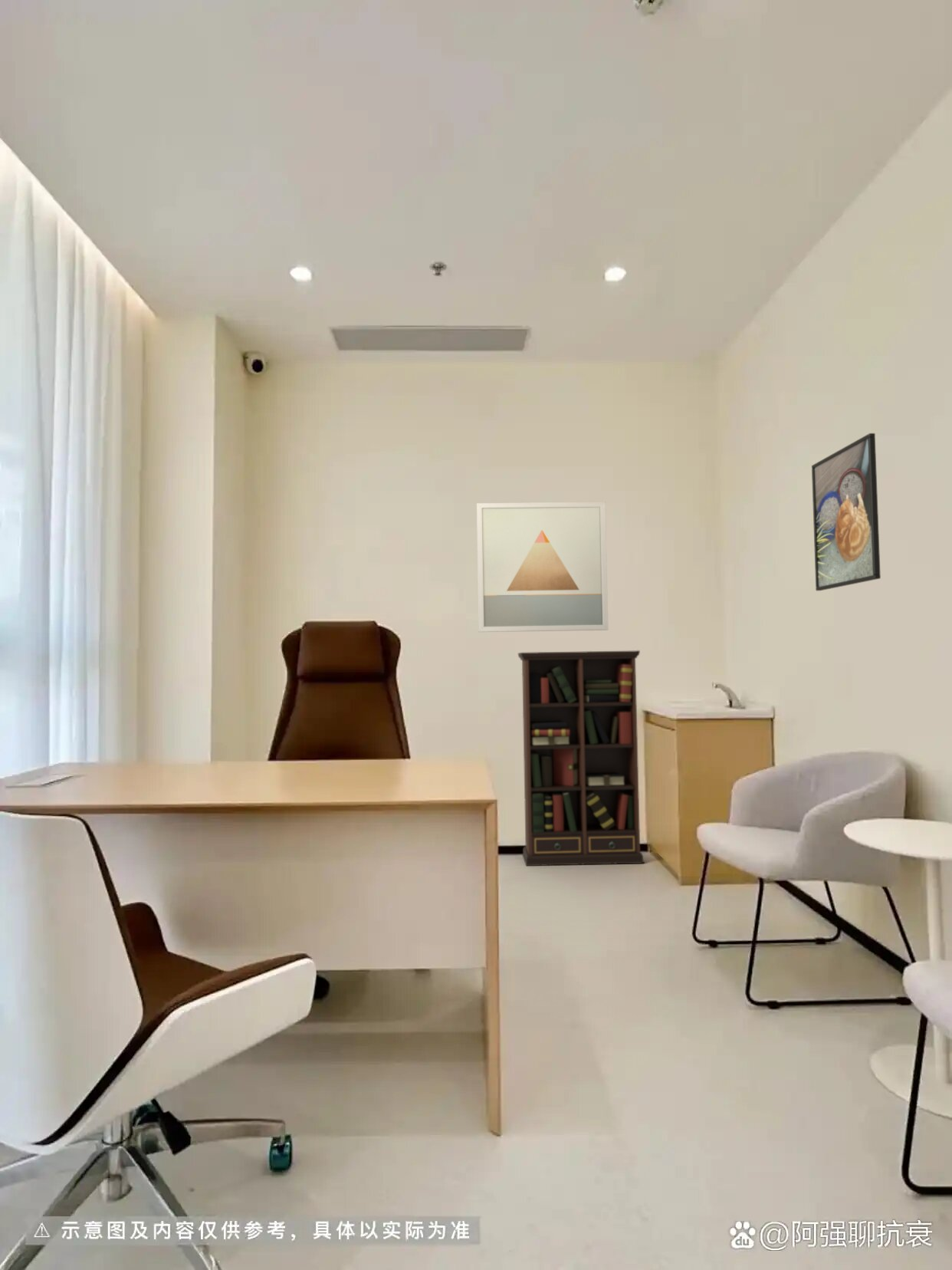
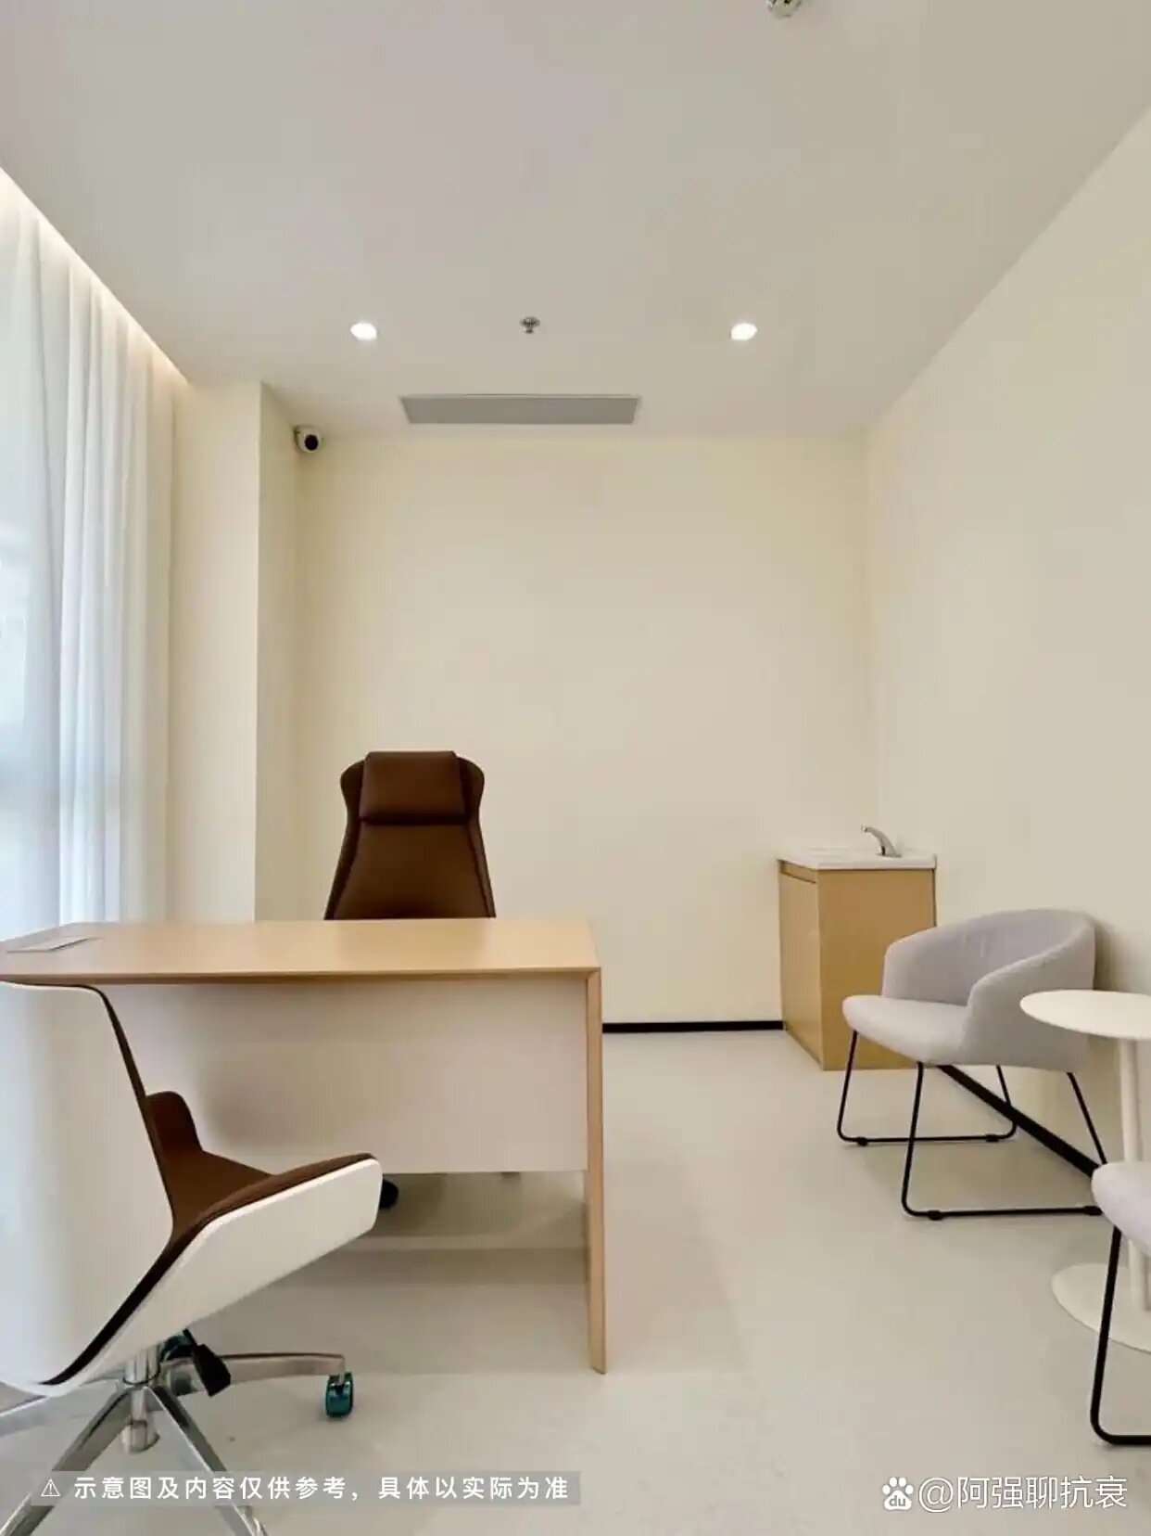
- bookcase (579, 755)
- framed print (843, 517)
- wall art (542, 567)
